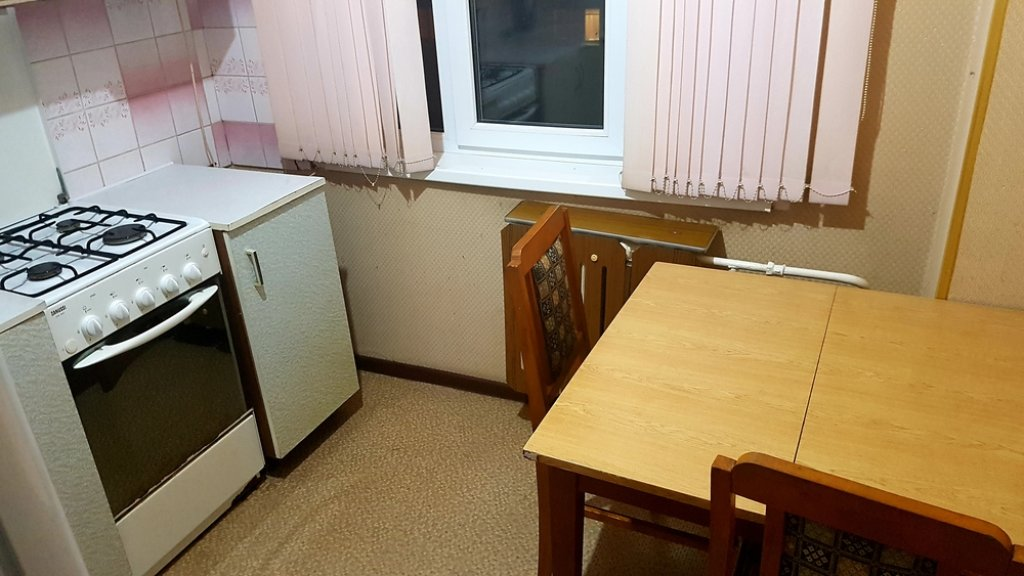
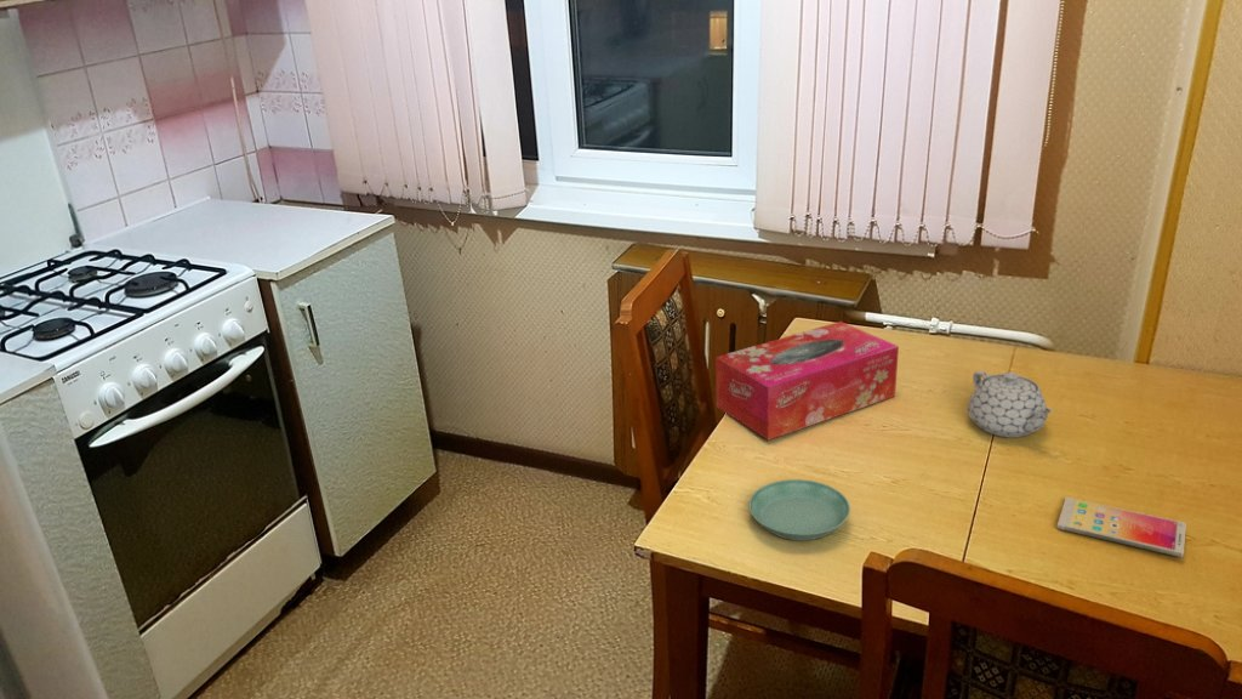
+ saucer (798, 512)
+ teapot (1010, 402)
+ smartphone (1121, 525)
+ tissue box (807, 376)
